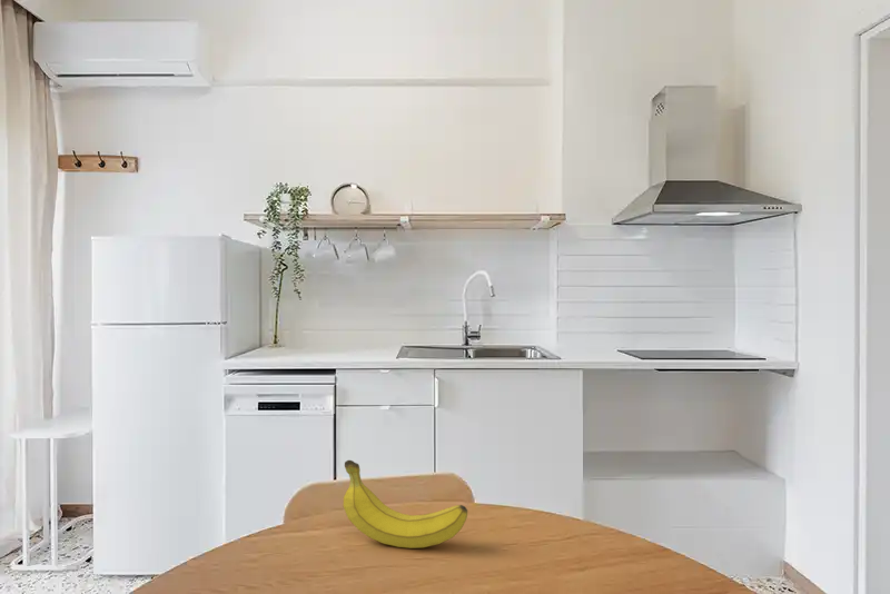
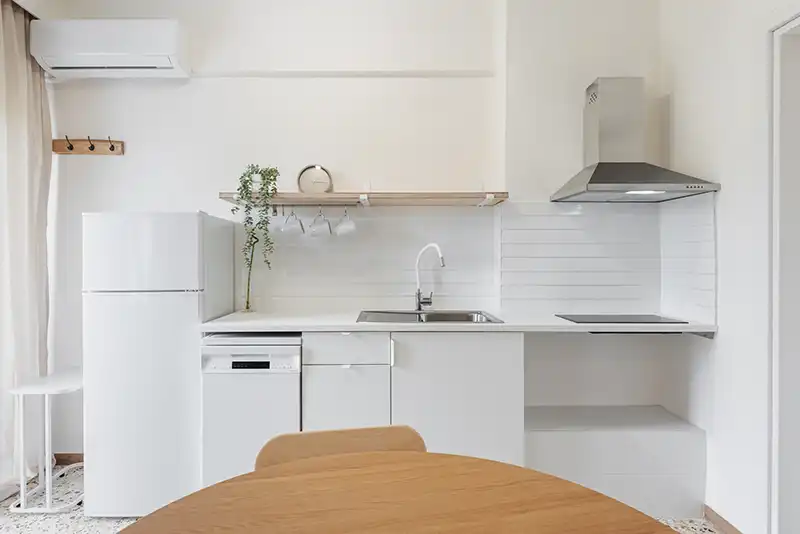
- fruit (400, 513)
